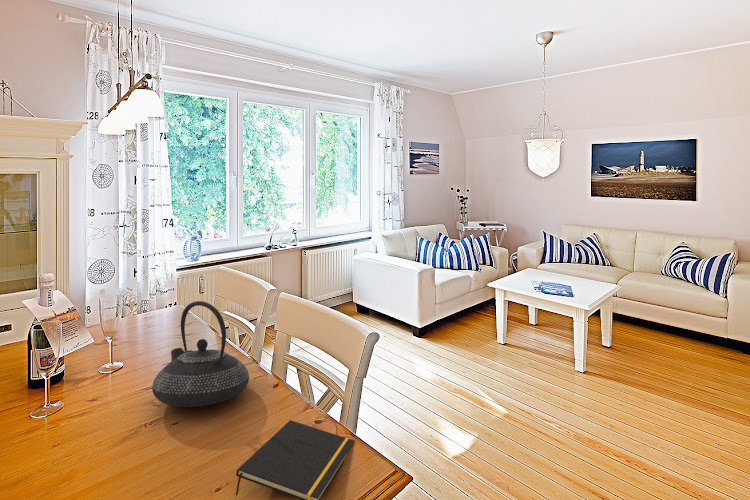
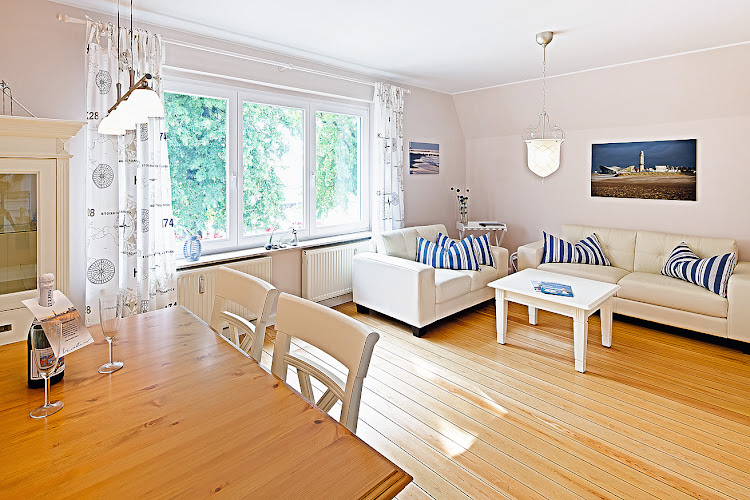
- notepad (301, 456)
- teapot (199, 348)
